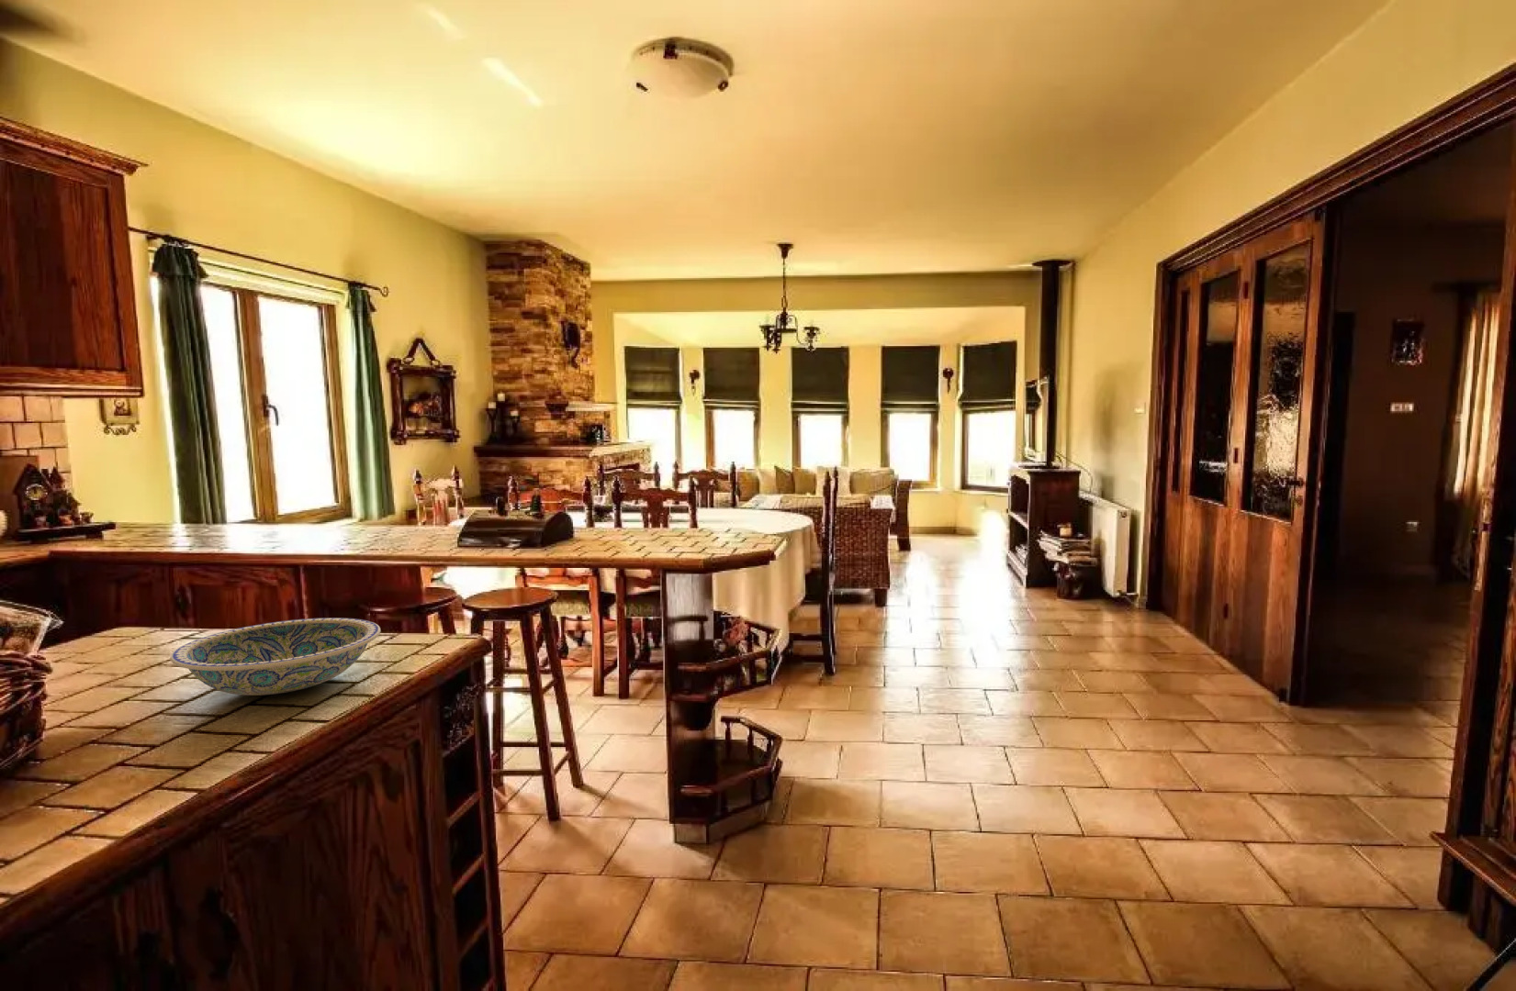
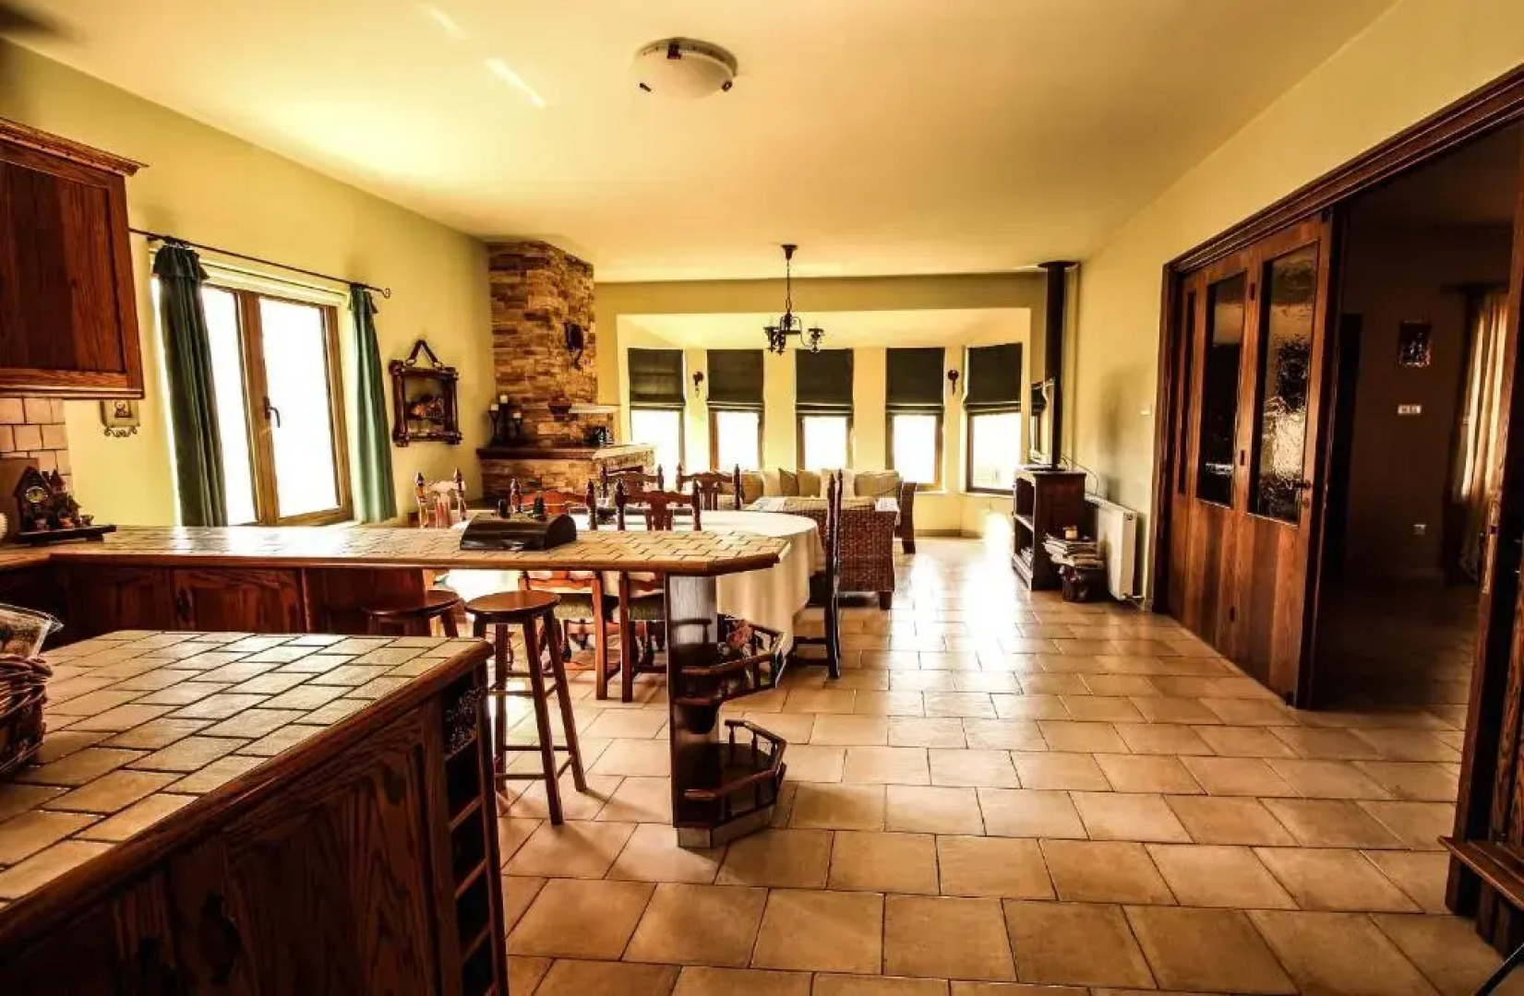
- ceramic bowl (283, 663)
